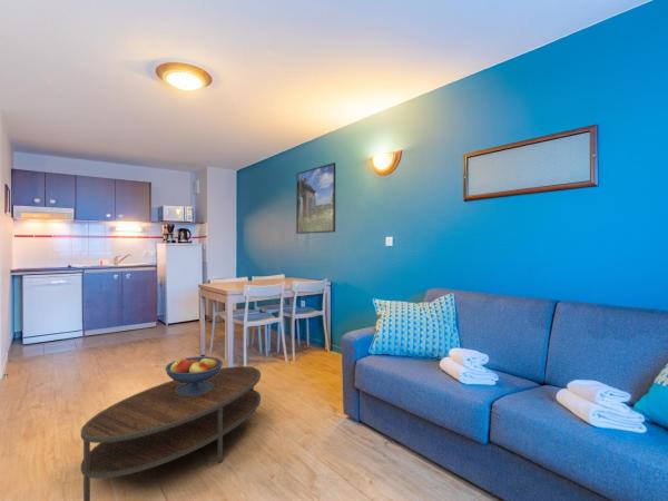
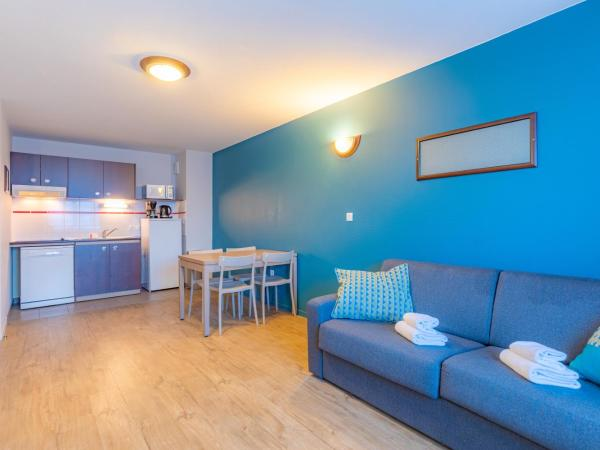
- coffee table (187, 421)
- fruit bowl (194, 372)
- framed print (314, 200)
